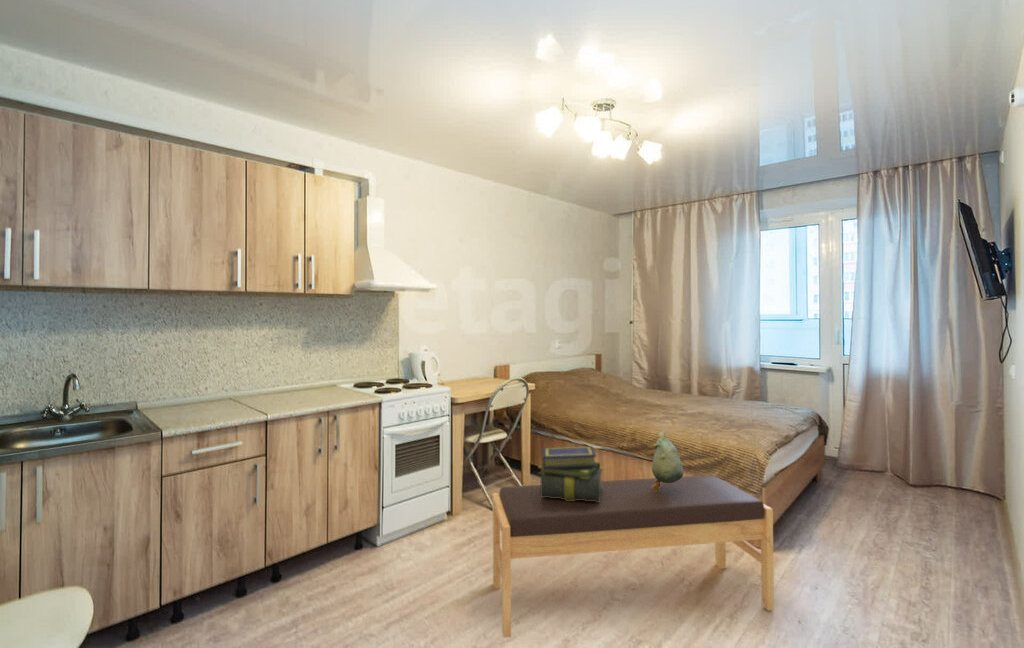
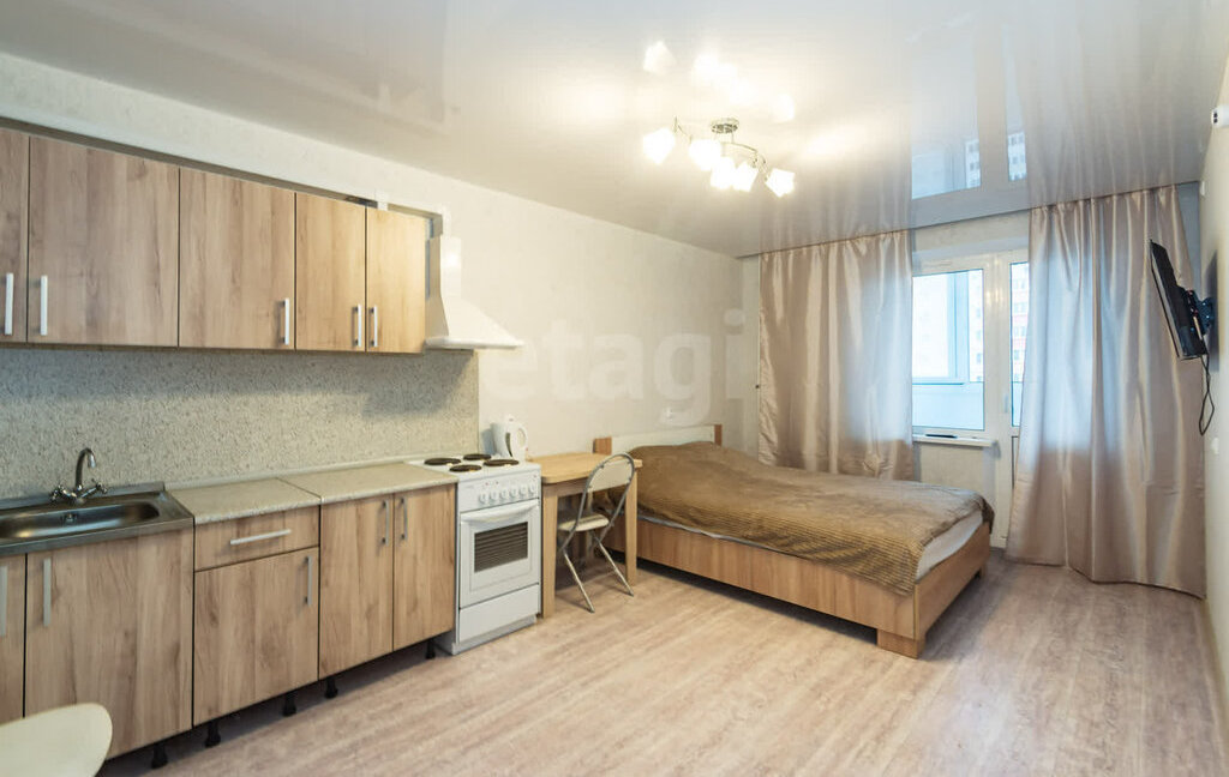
- bench (625, 544)
- stack of books (569, 472)
- plush toy (665, 457)
